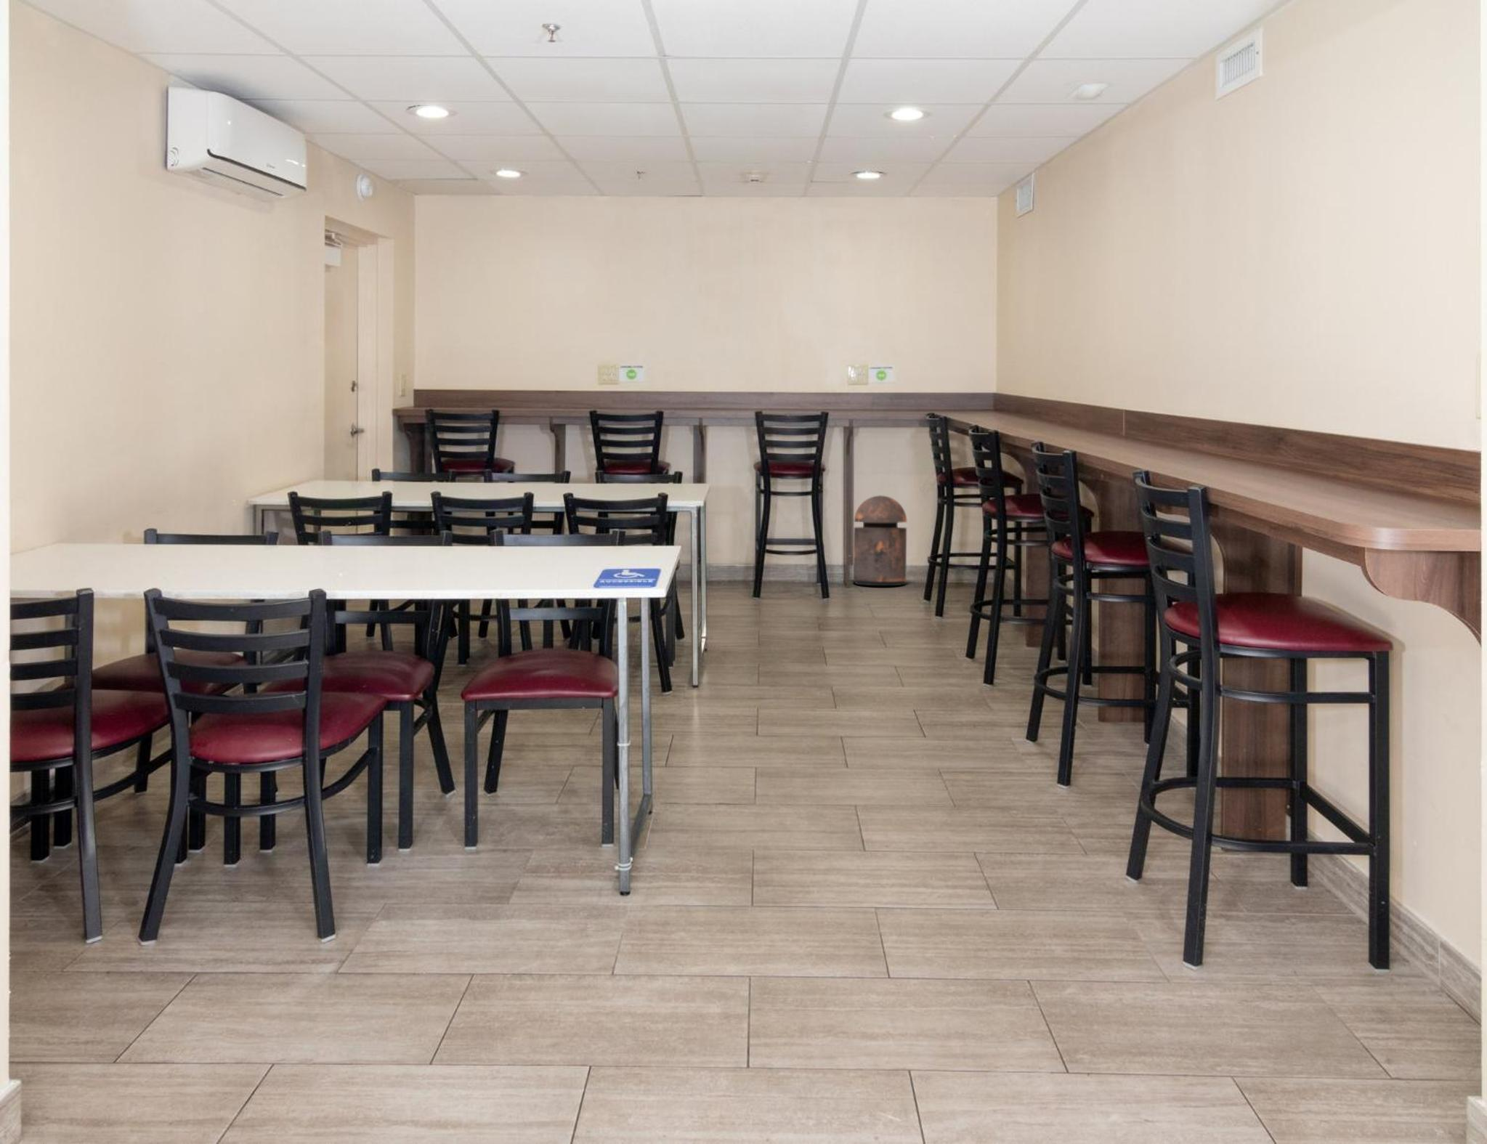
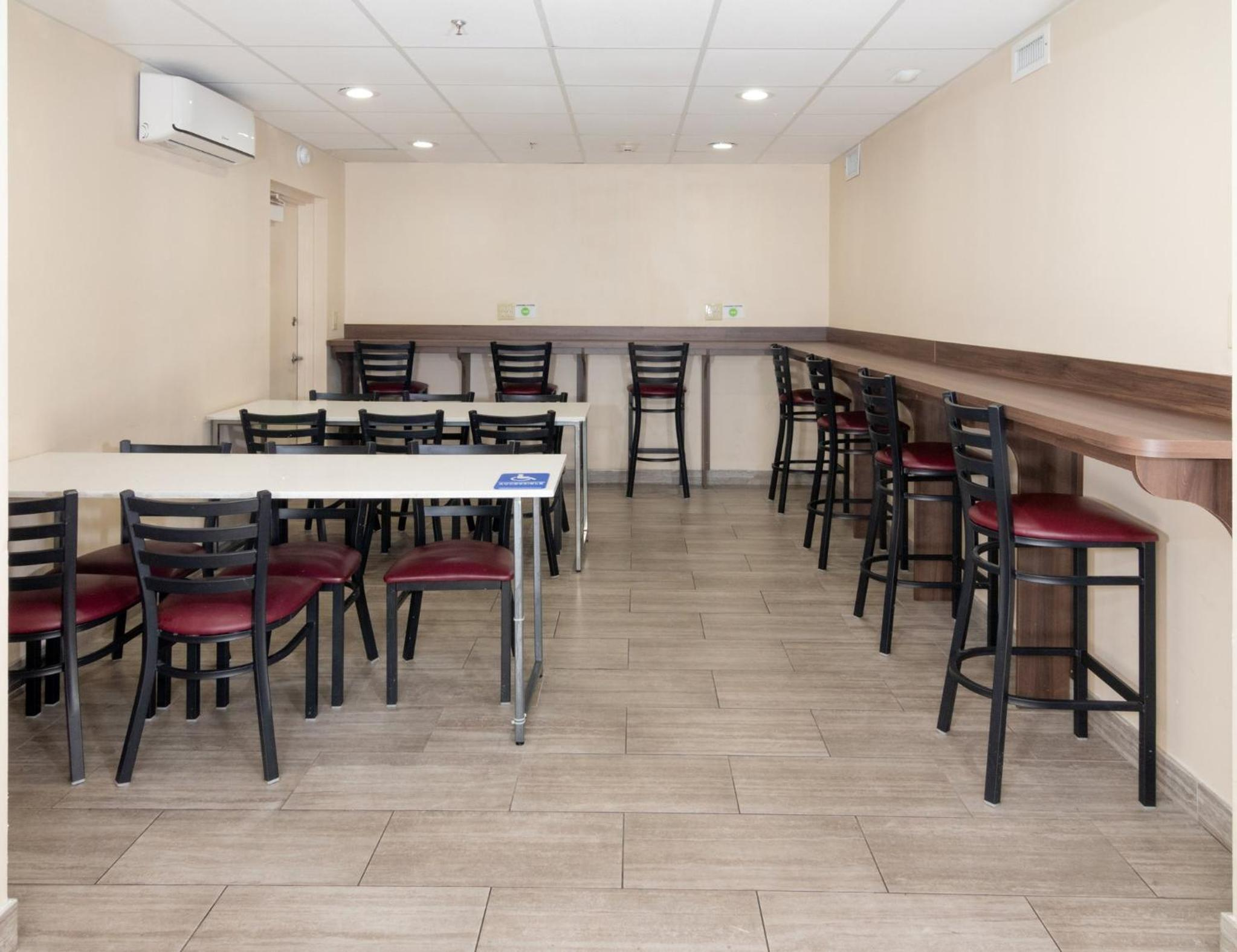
- trash can (880, 540)
